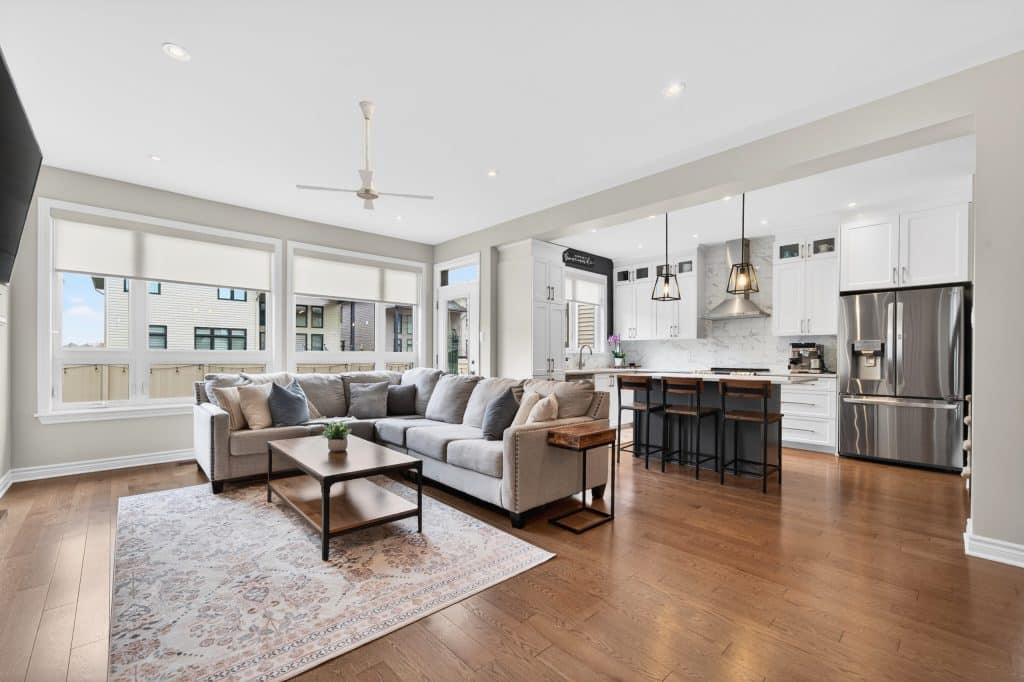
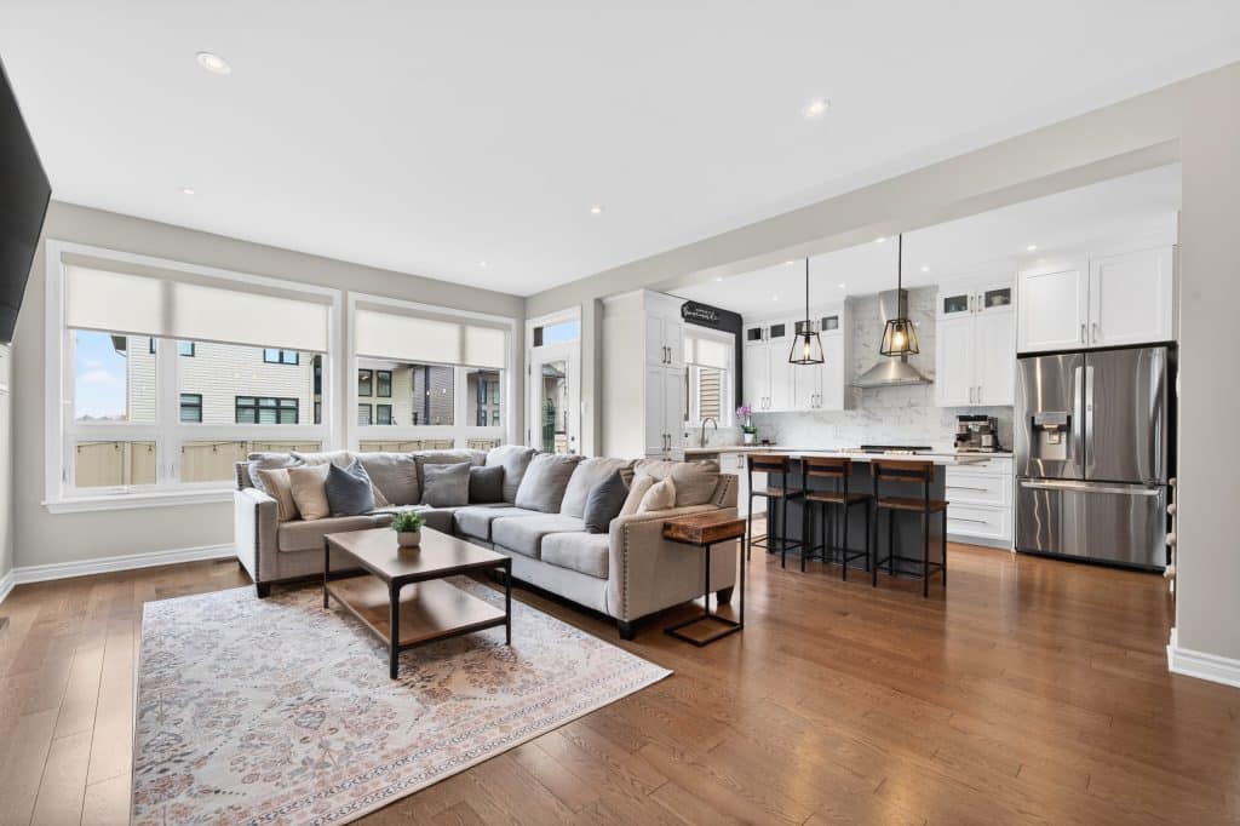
- ceiling fan (367, 151)
